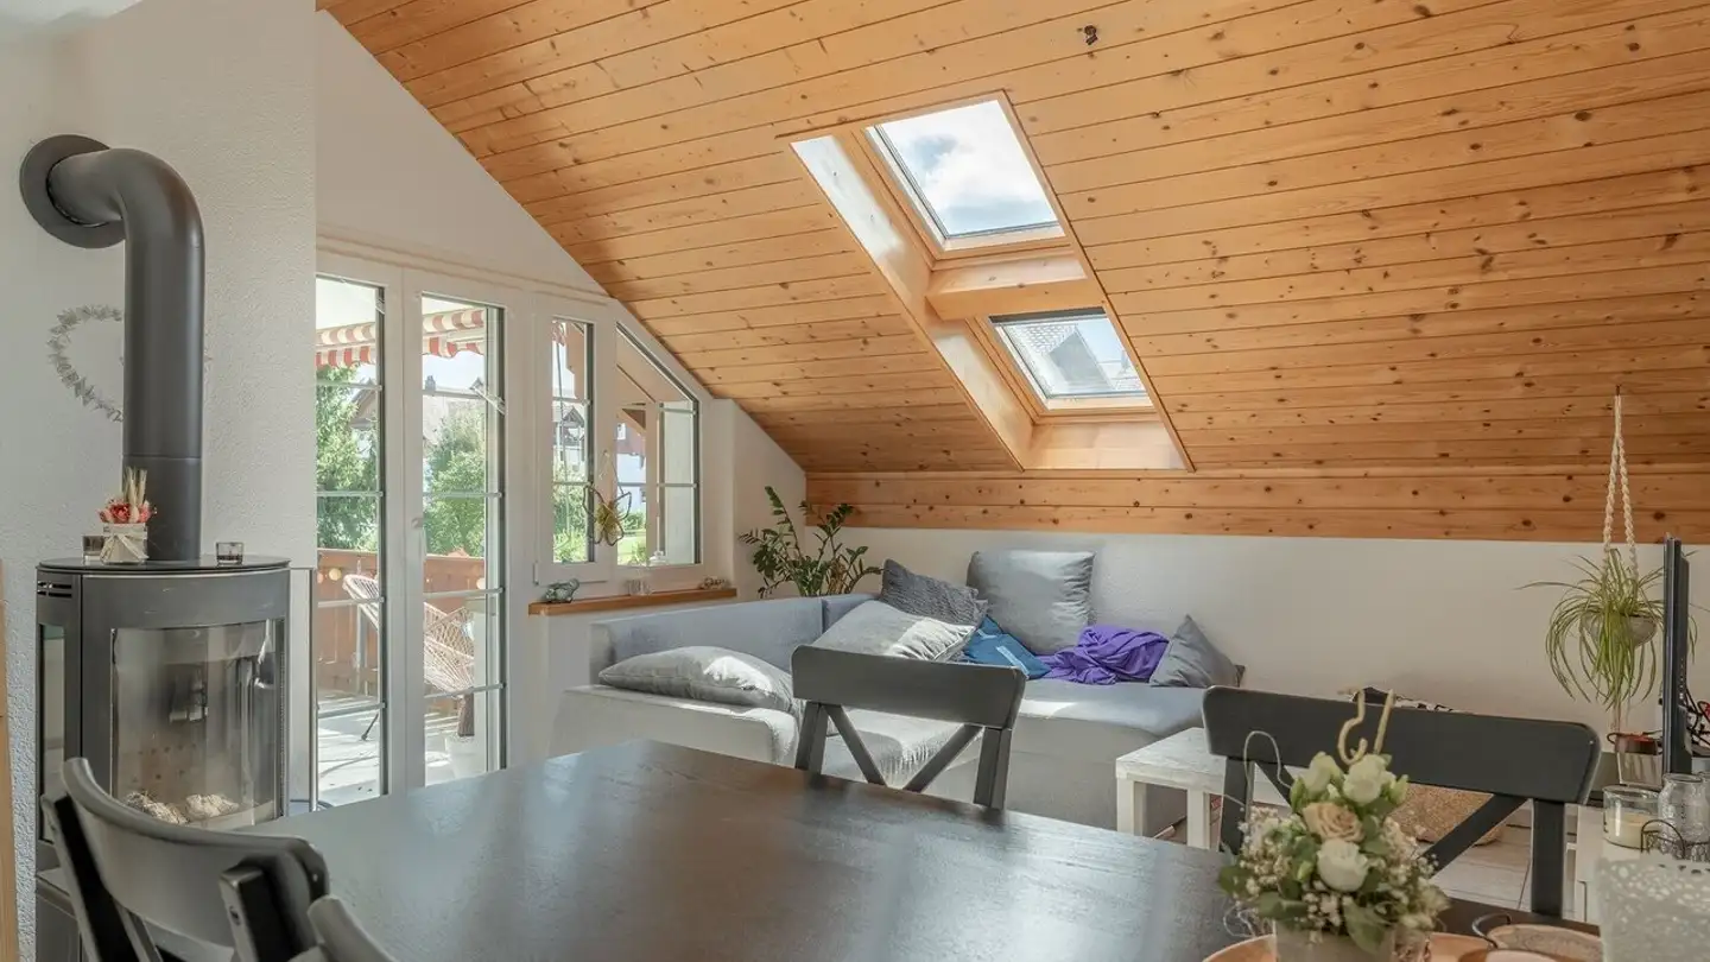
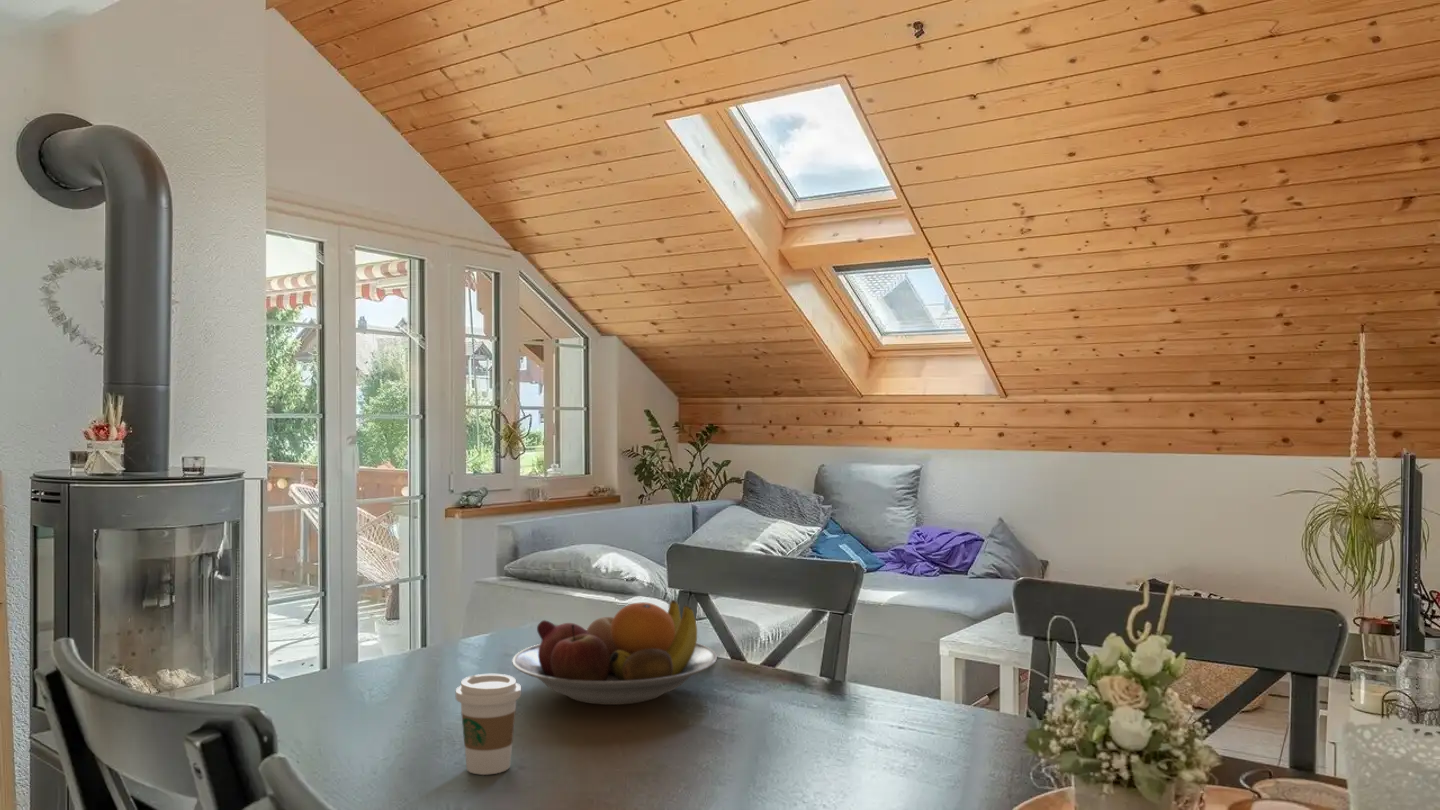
+ fruit bowl (615, 648)
+ coffee cup (488, 723)
